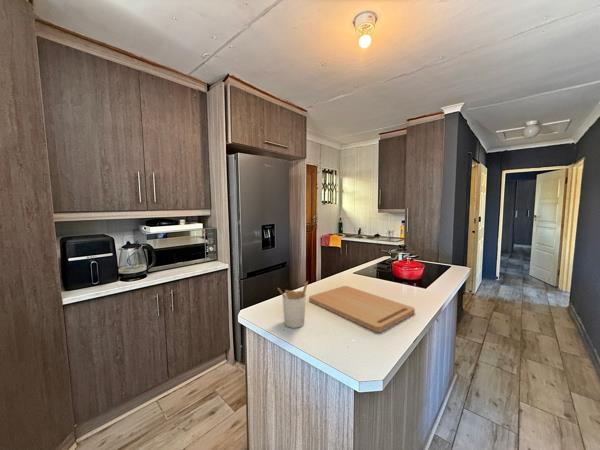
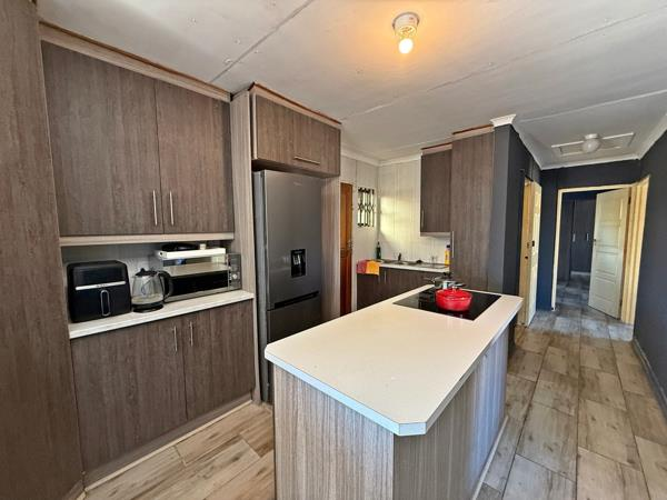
- utensil holder (294, 304)
- cutting board (358, 304)
